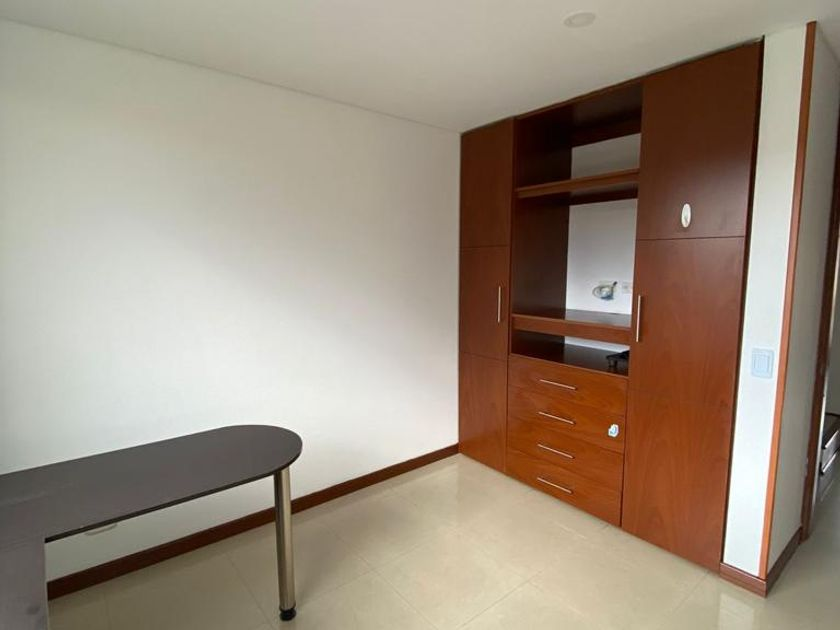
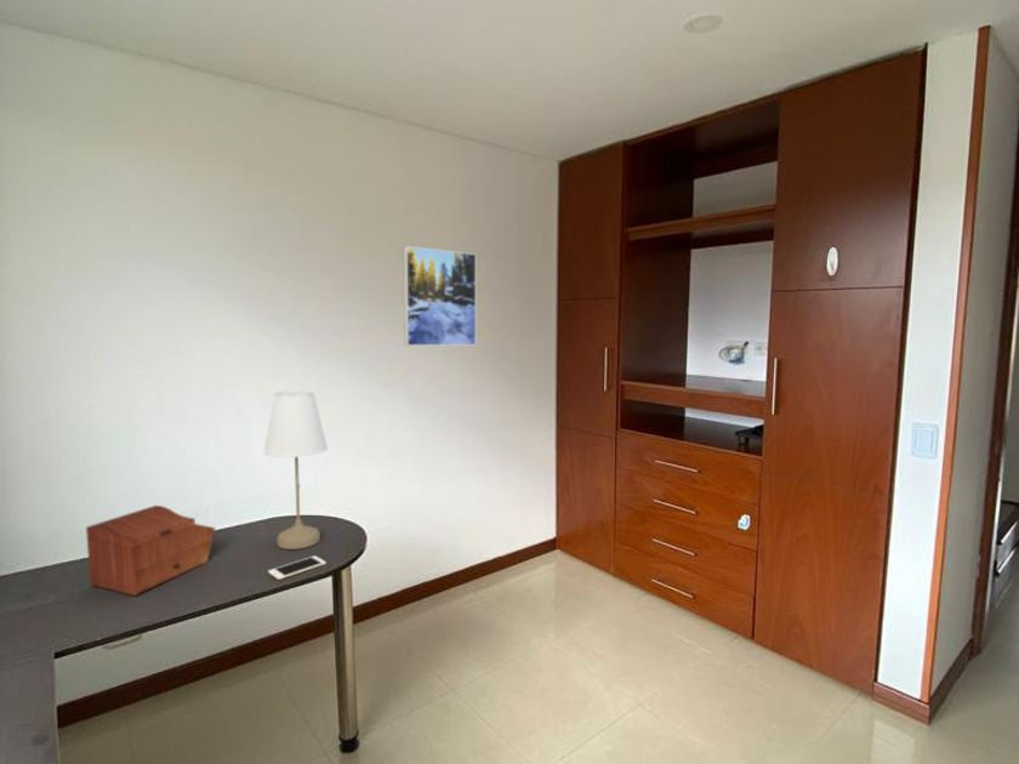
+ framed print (442, 297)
+ cell phone (297, 566)
+ sewing box (156, 542)
+ desk lamp (296, 467)
